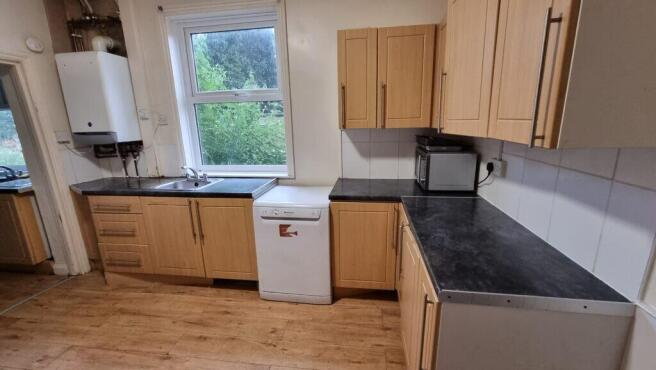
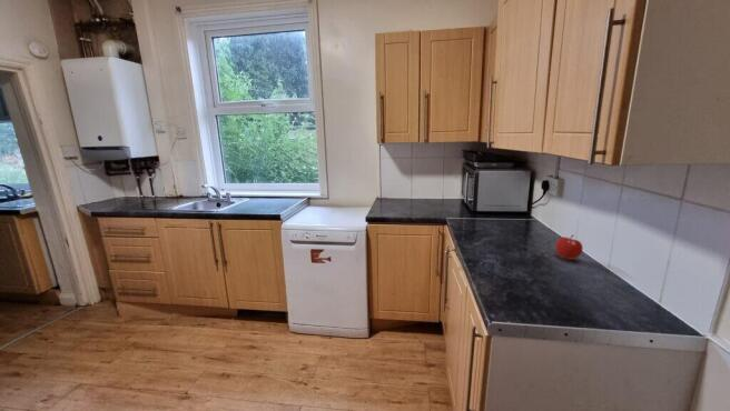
+ fruit (568, 247)
